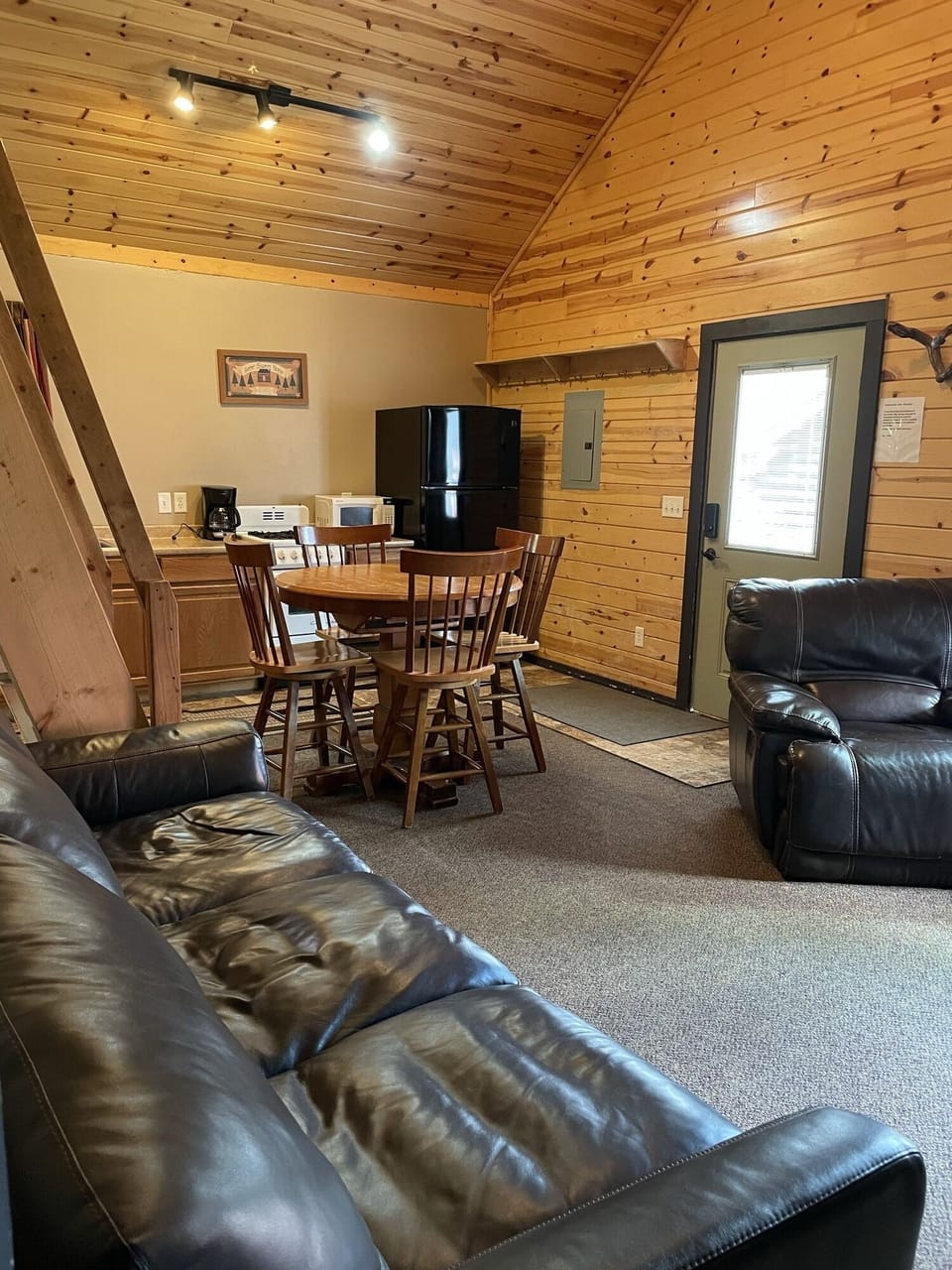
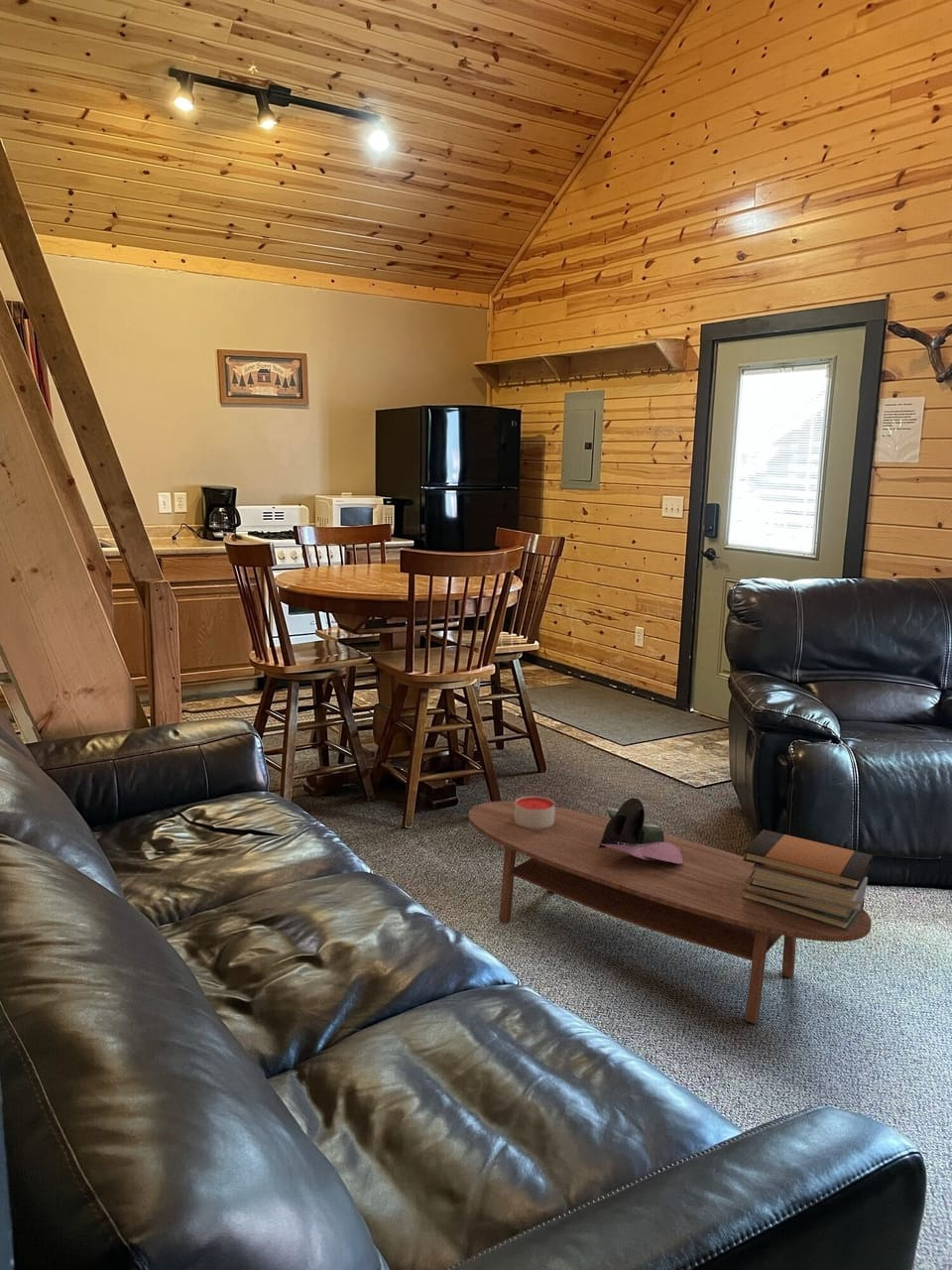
+ decorative bowl (631, 825)
+ book stack (806, 877)
+ coffee table (642, 902)
+ candle (535, 810)
